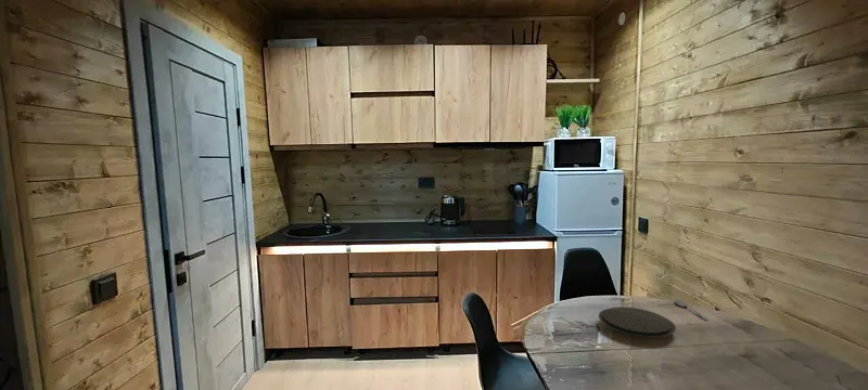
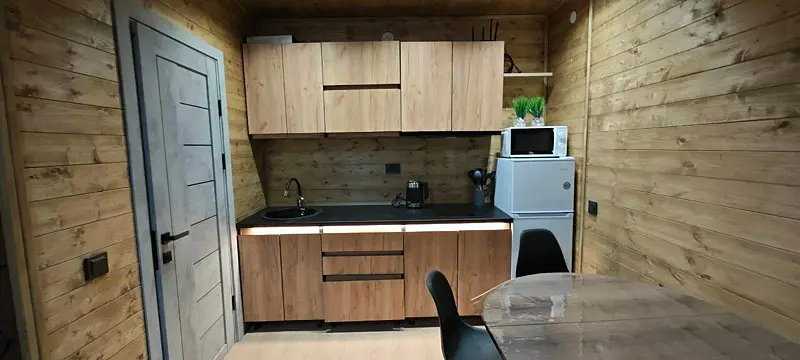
- plate (635, 324)
- spoon (690, 308)
